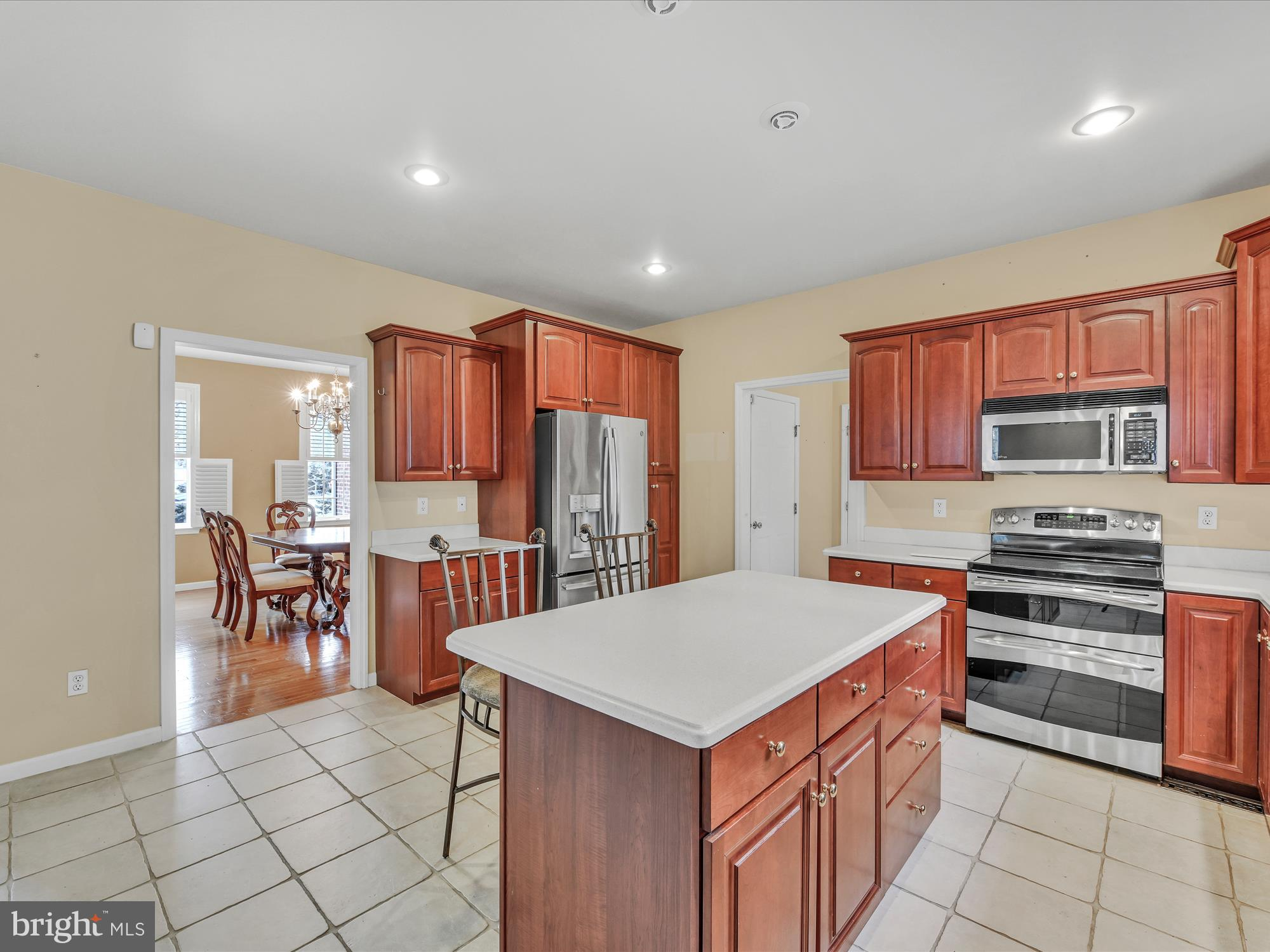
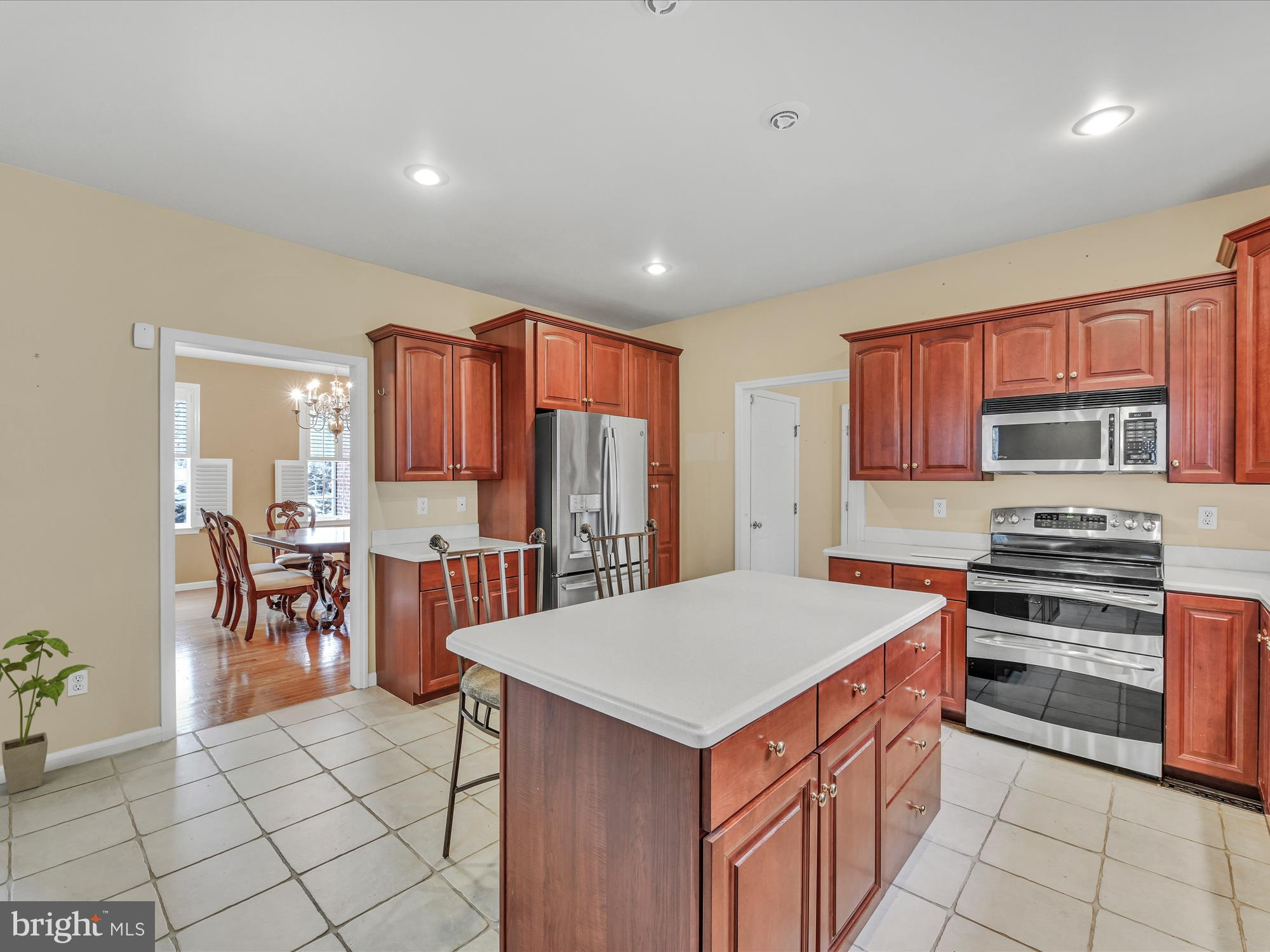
+ house plant (41, 706)
